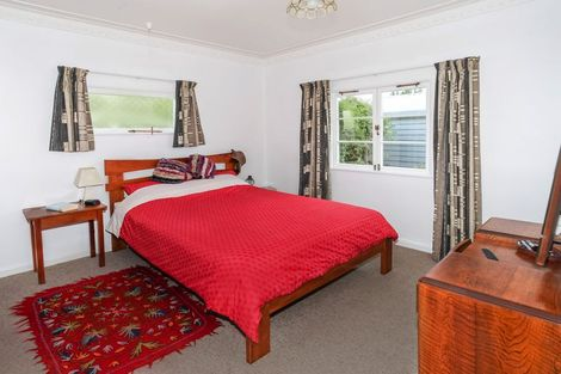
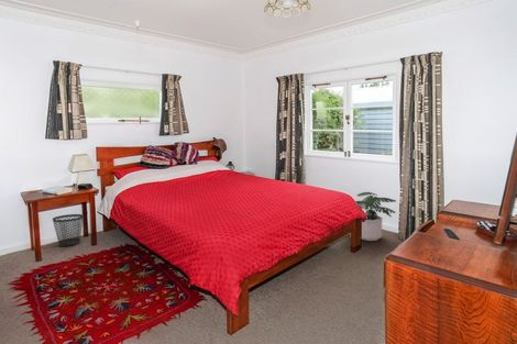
+ wastebasket (68, 230)
+ potted plant (370, 217)
